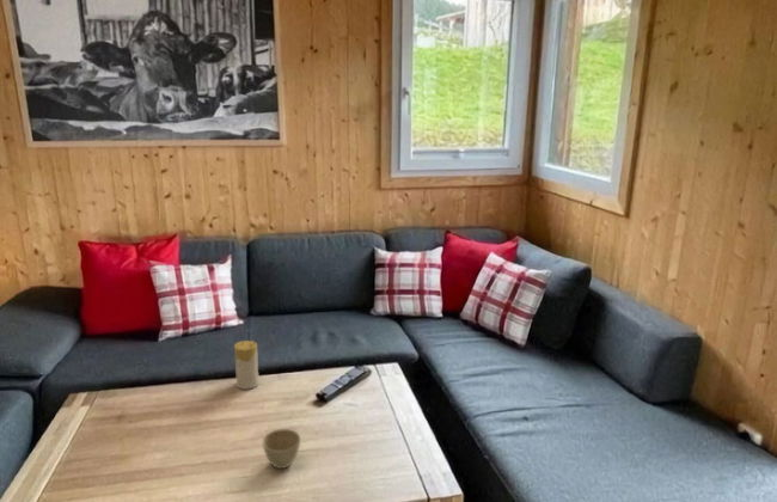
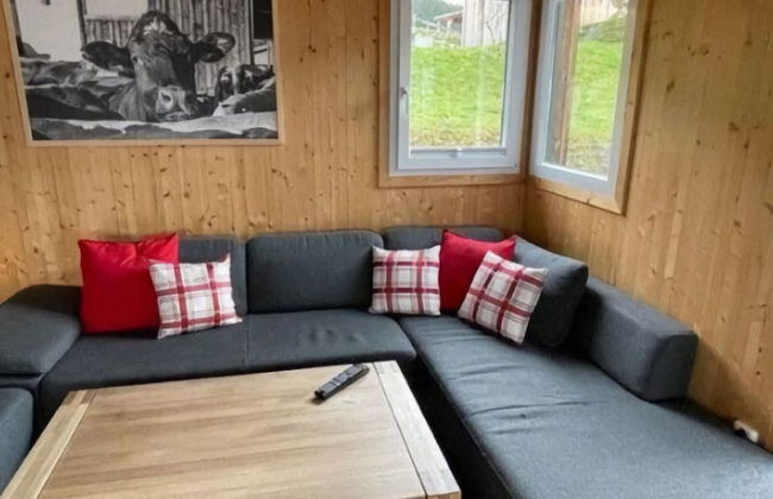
- flower pot (282, 451)
- candle (246, 363)
